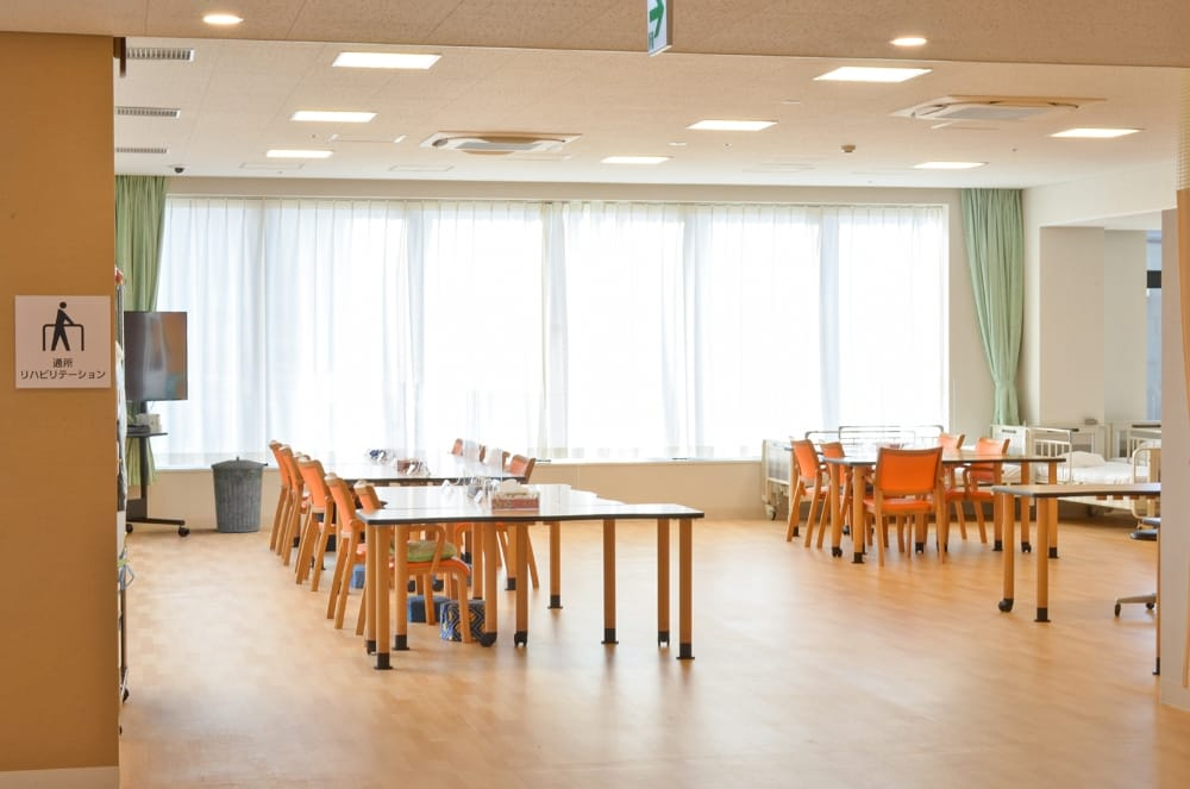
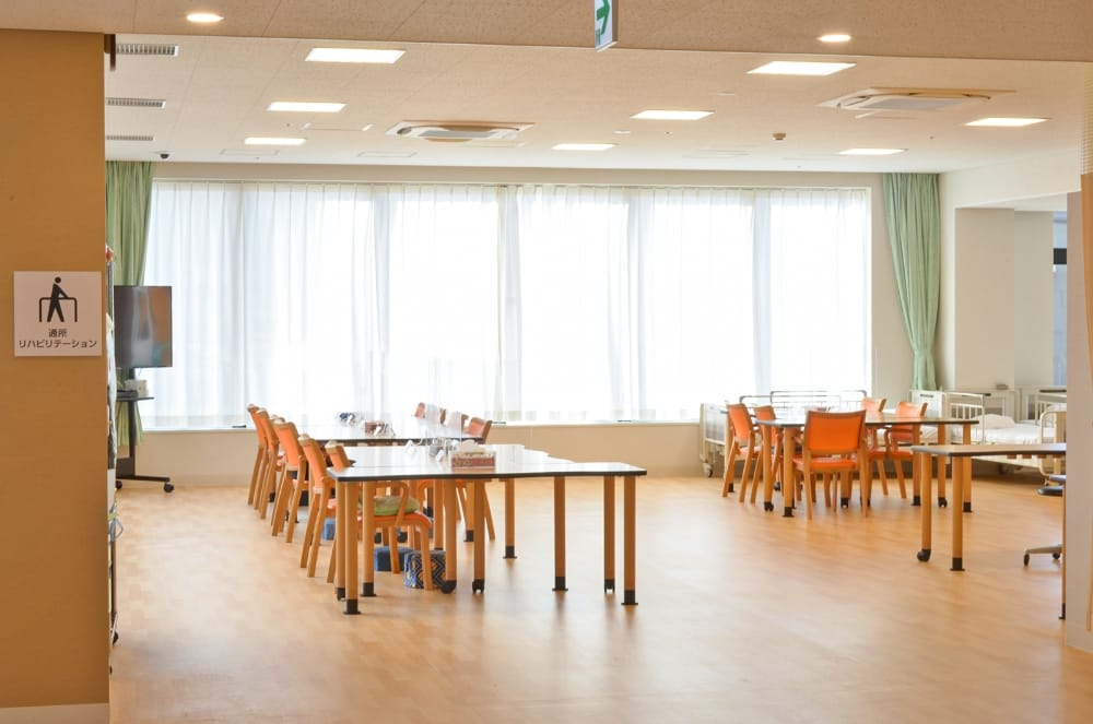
- trash can (238, 493)
